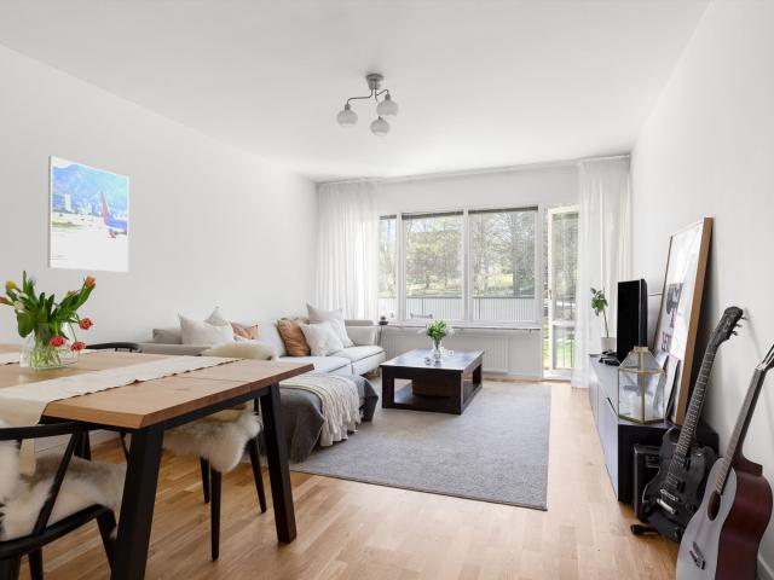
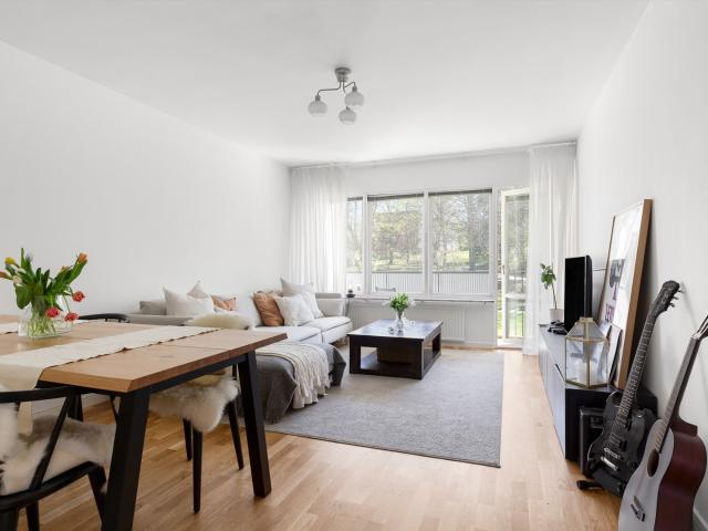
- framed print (91, 219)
